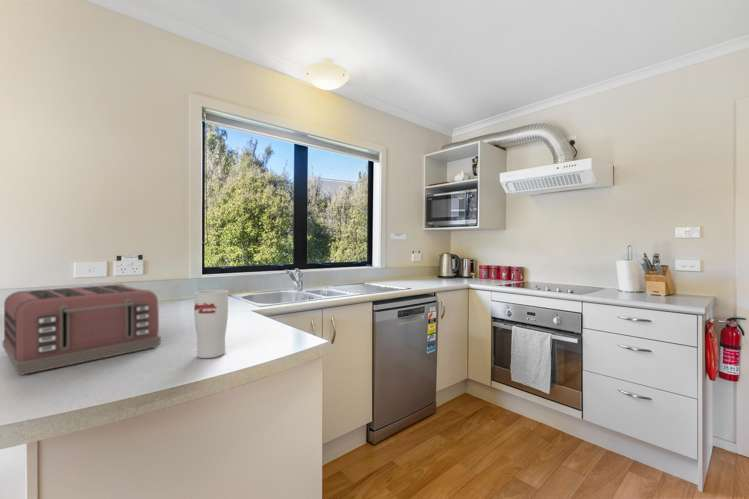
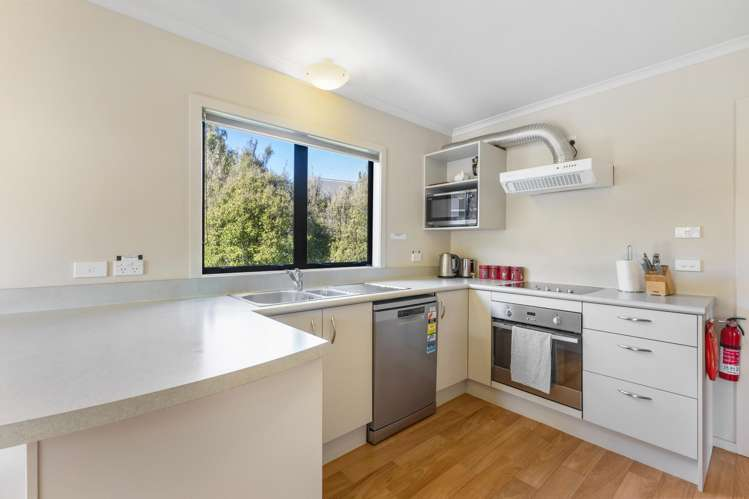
- cup (211, 322)
- toaster (85, 320)
